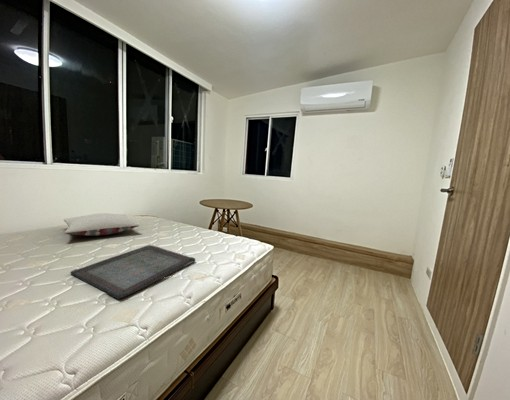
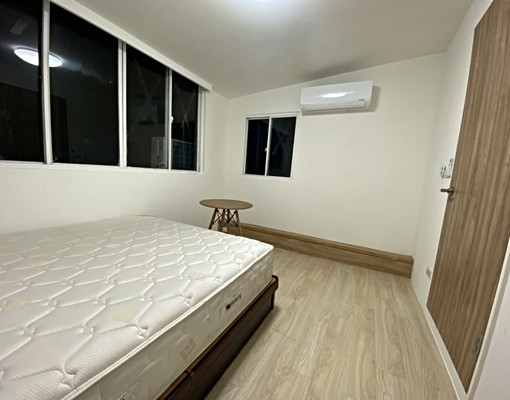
- serving tray (138, 265)
- pillow (101, 222)
